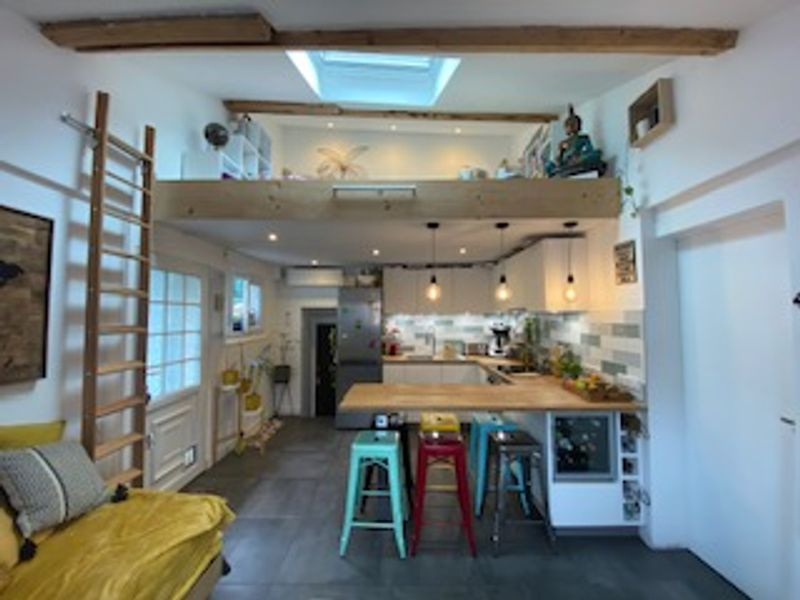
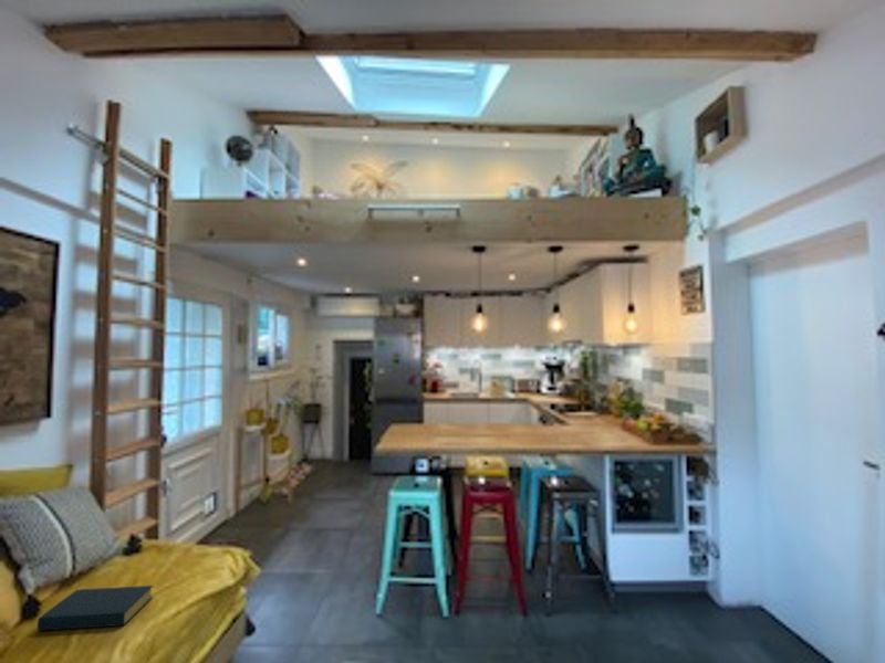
+ hardback book (98, 607)
